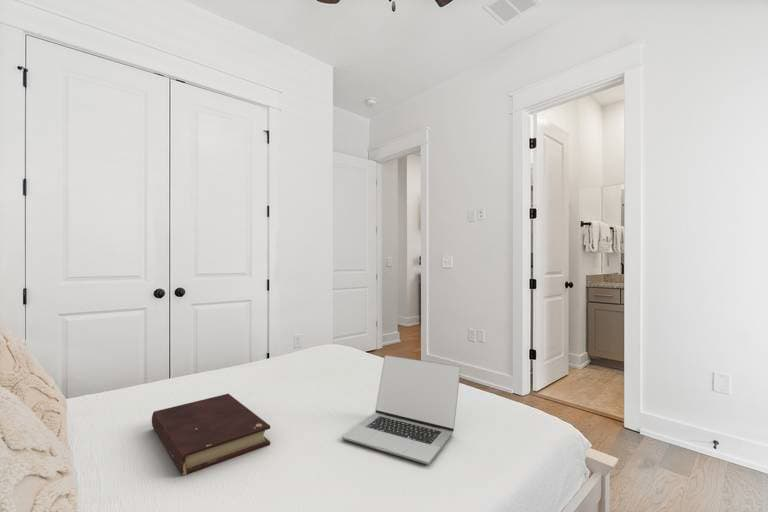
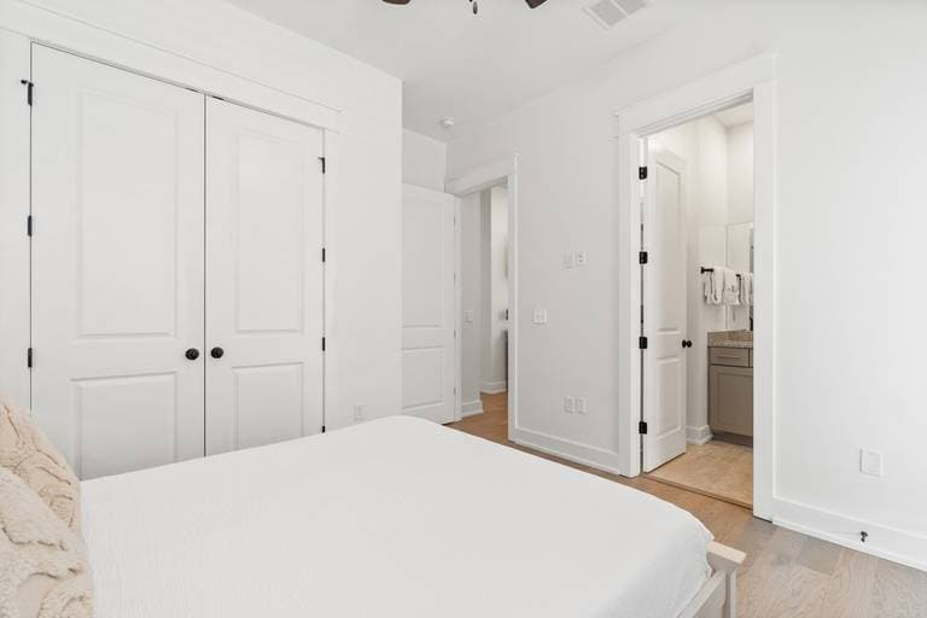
- laptop (403, 401)
- book (208, 427)
